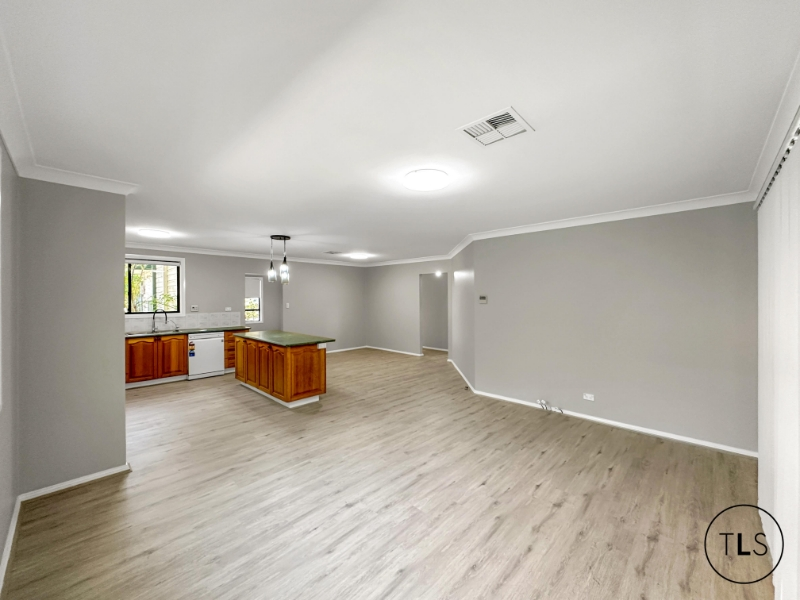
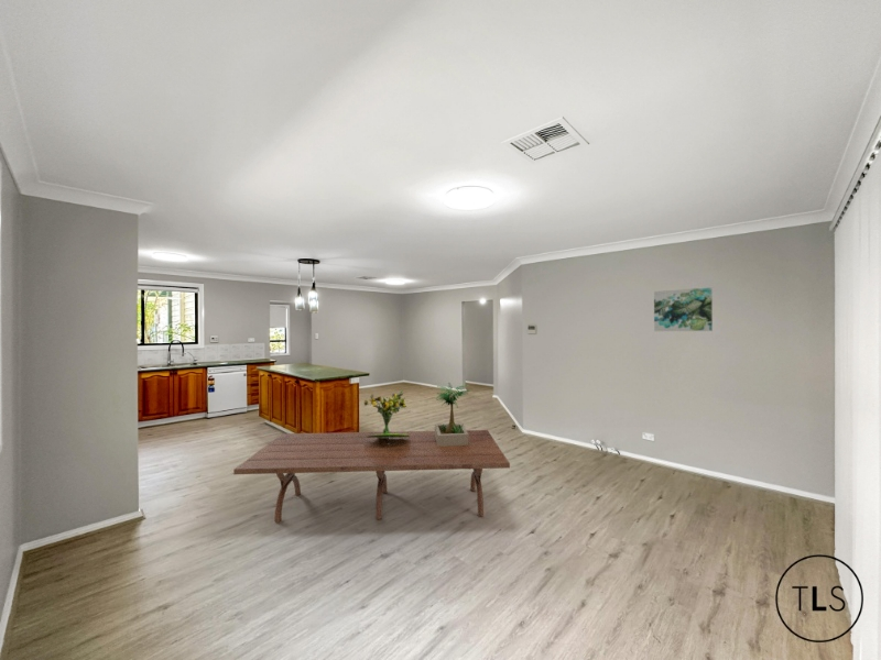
+ potted plant (453, 413)
+ dining table (381, 475)
+ bouquet (383, 419)
+ wall art (682, 310)
